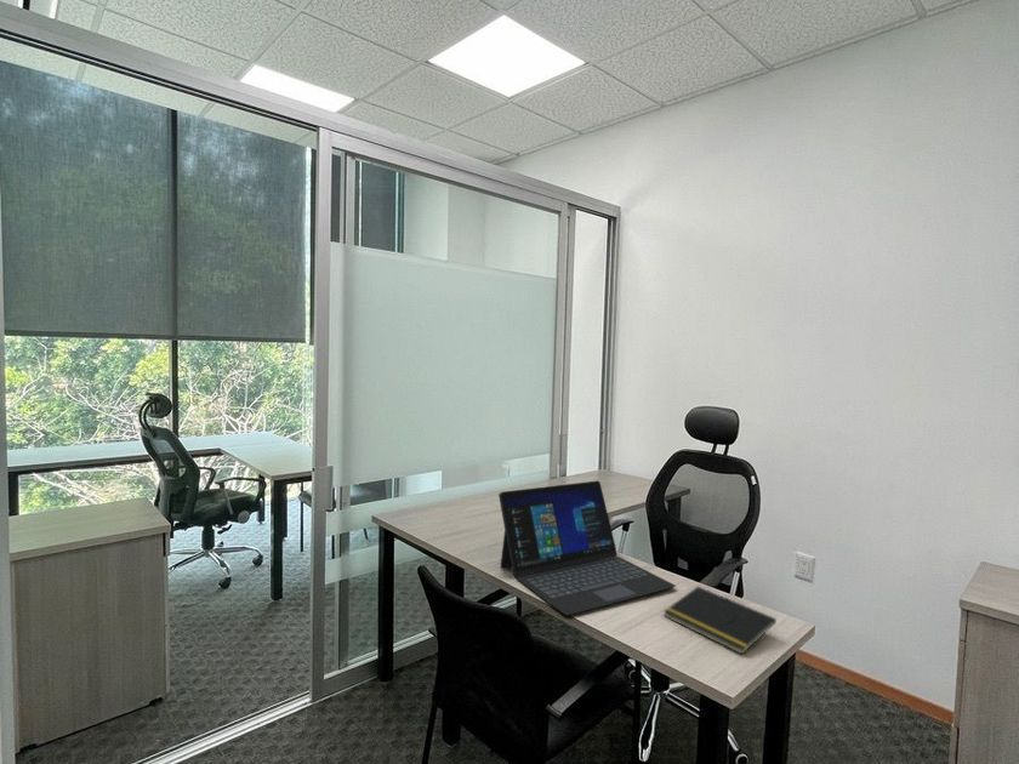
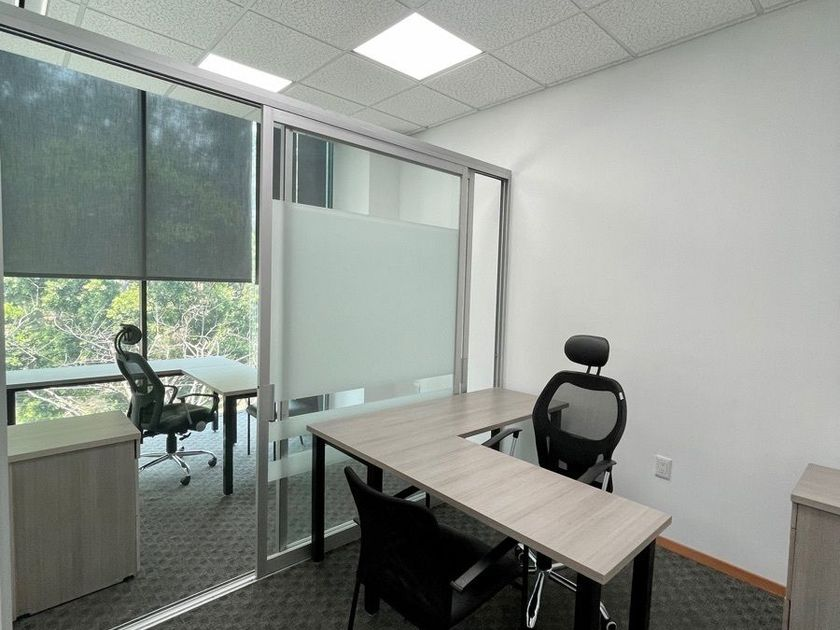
- notepad (717, 616)
- laptop (583, 537)
